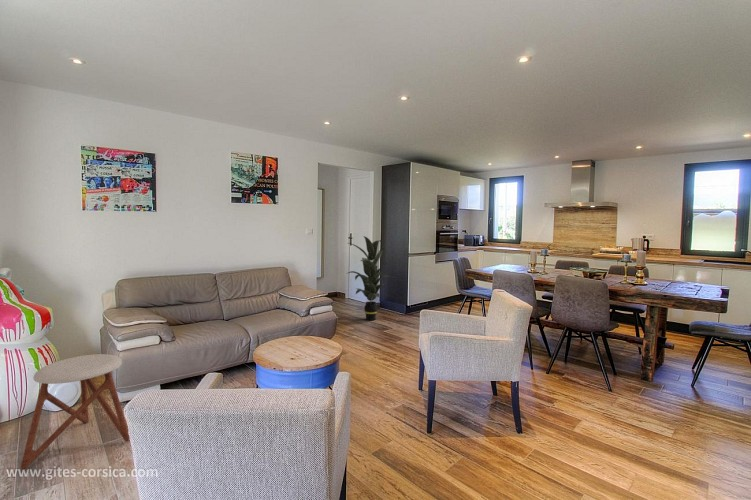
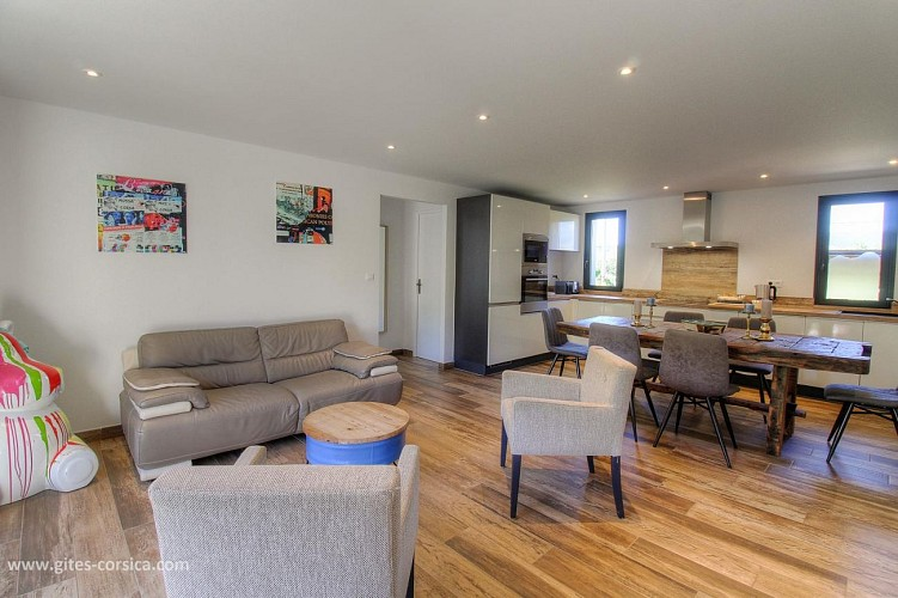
- stool (71, 408)
- indoor plant (367, 277)
